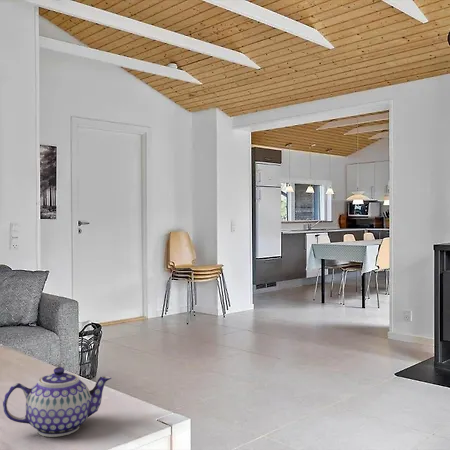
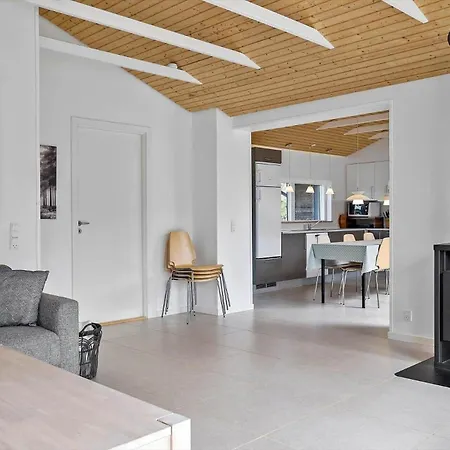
- teapot (59, 397)
